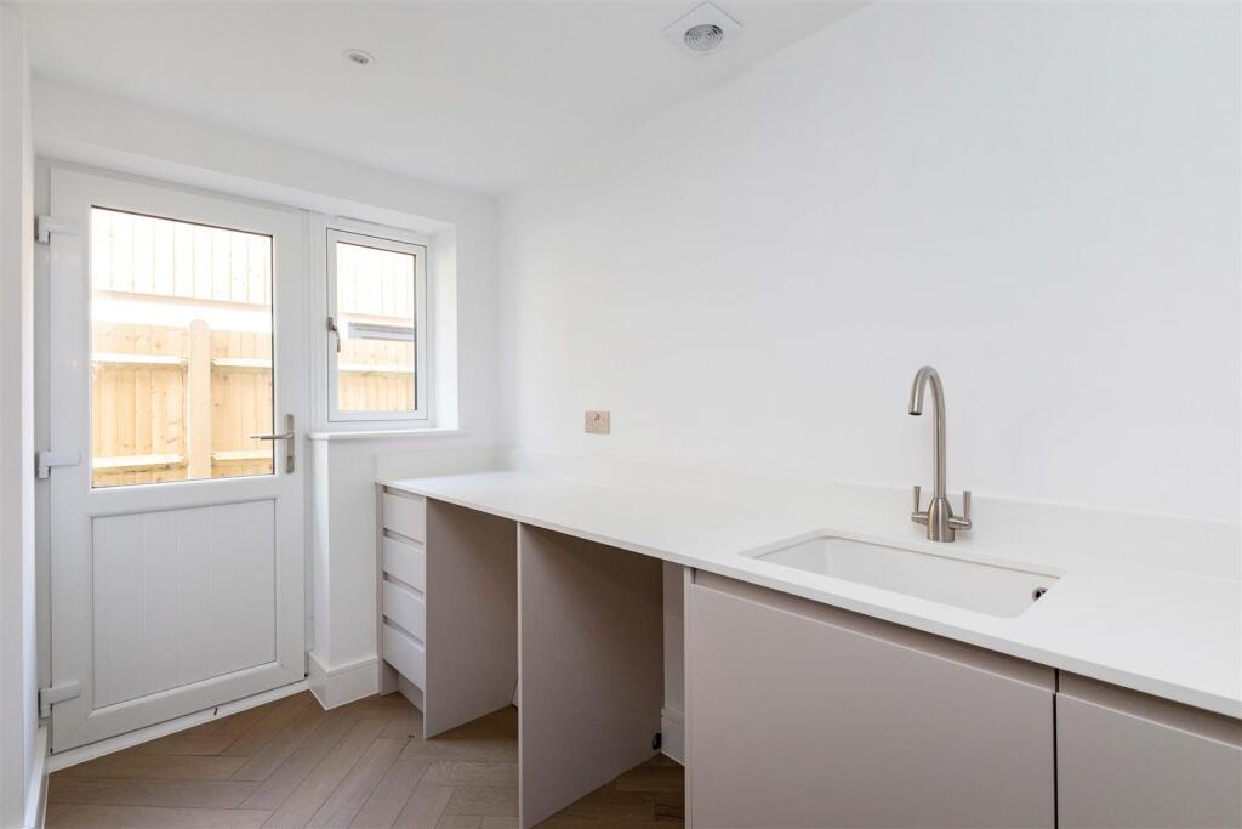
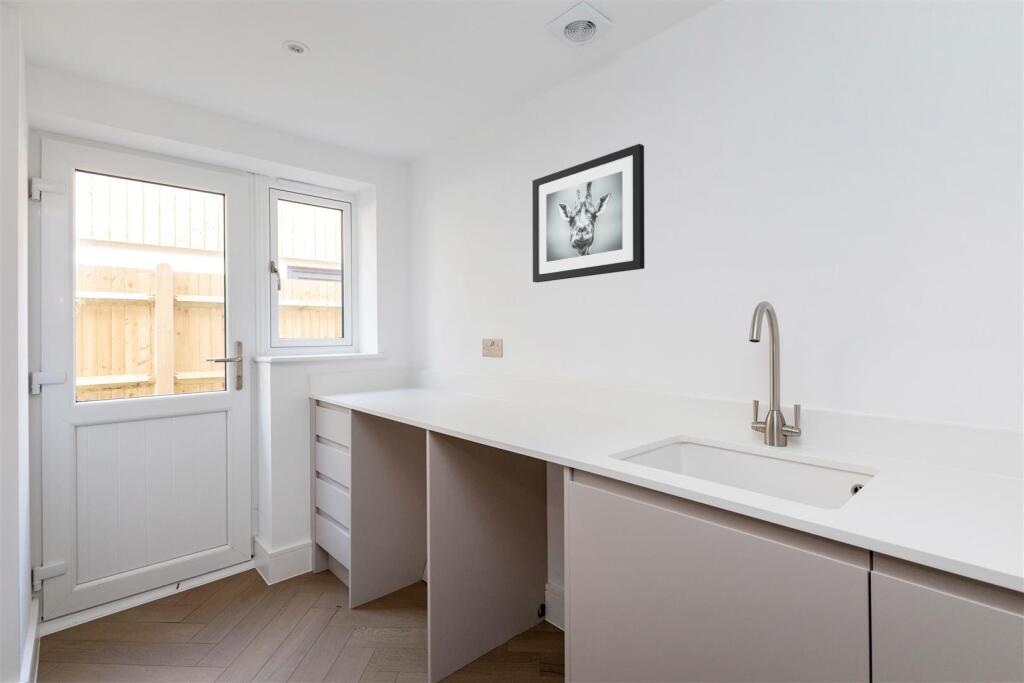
+ wall art (583, 220)
